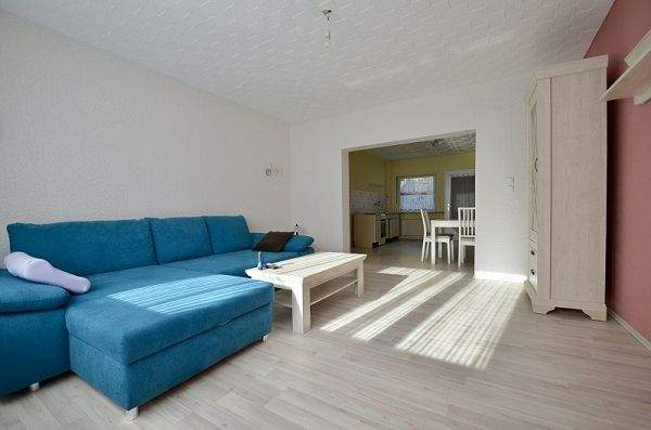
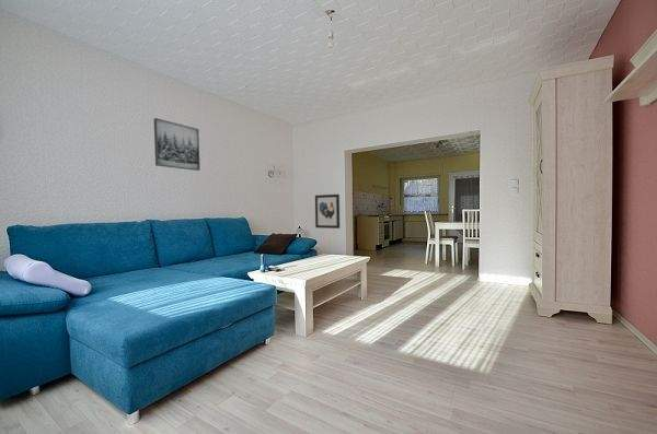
+ wall art (326, 211)
+ wall art (177, 145)
